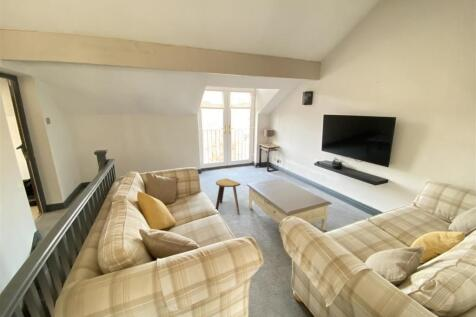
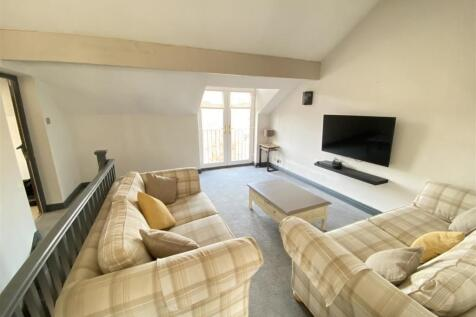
- stool (222, 195)
